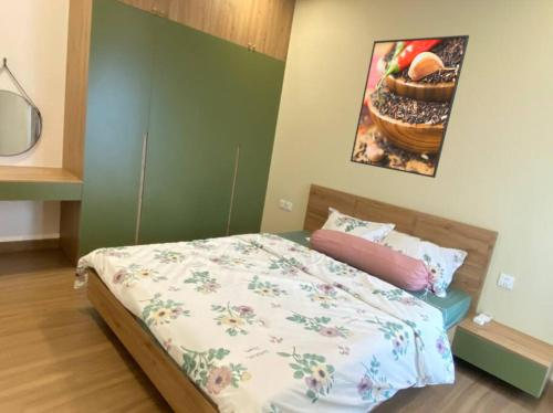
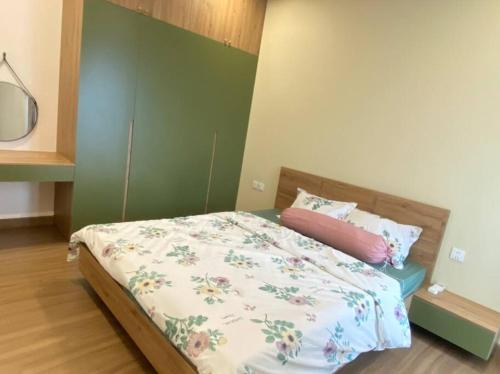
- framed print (403, 105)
